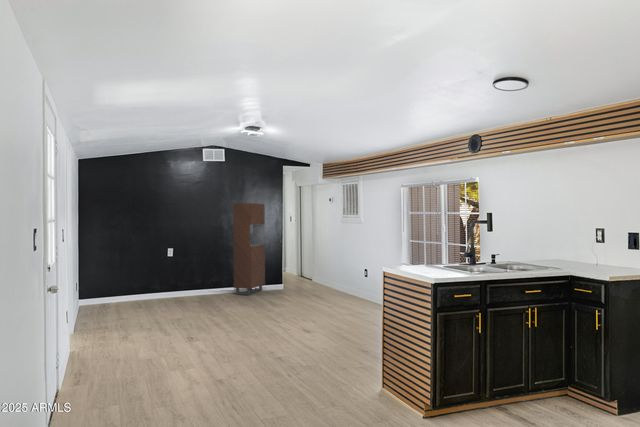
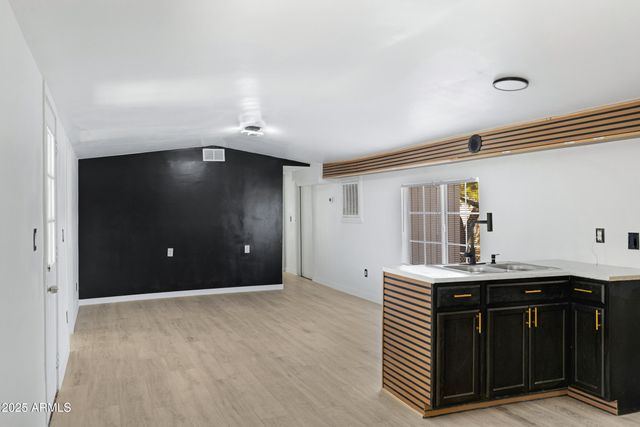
- storage cabinet (249, 248)
